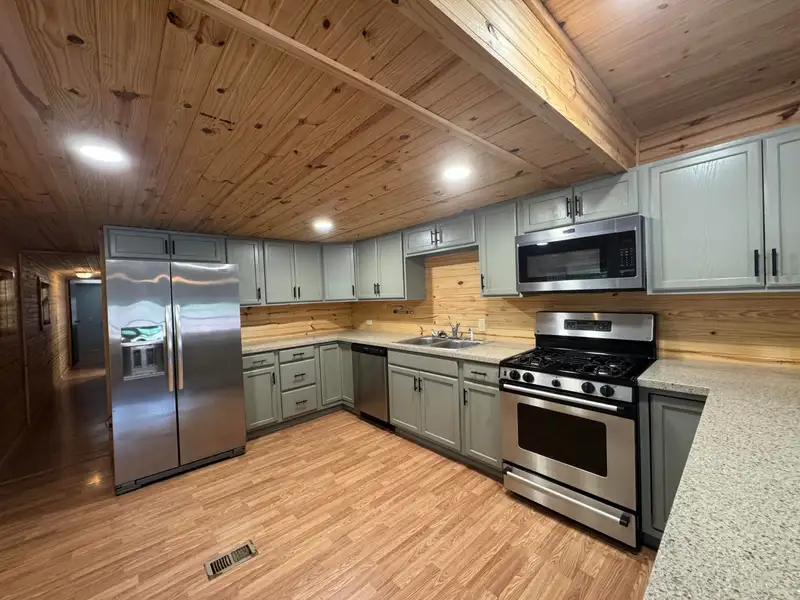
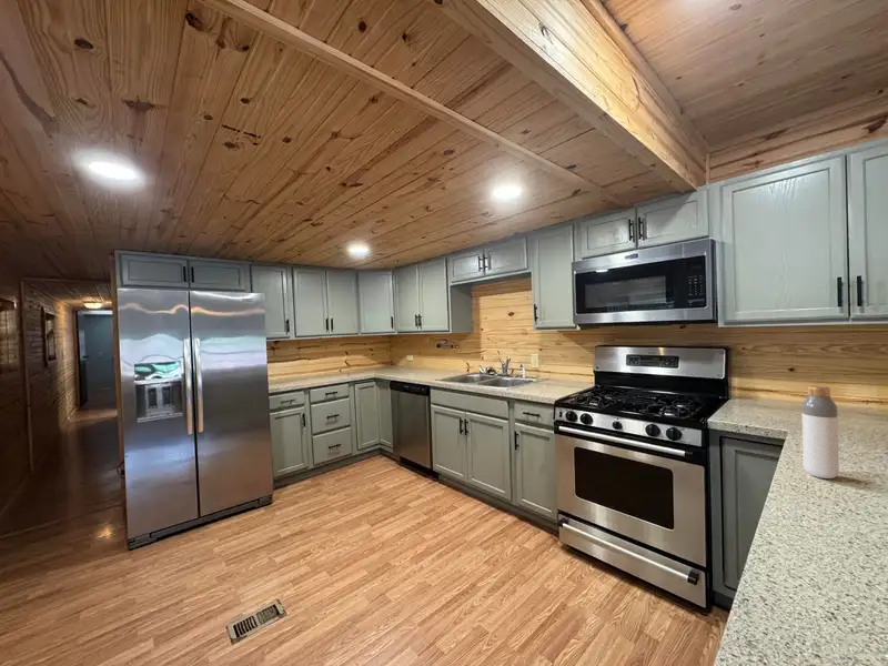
+ bottle (819, 431)
